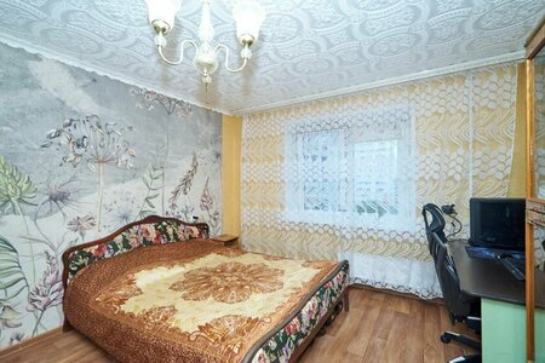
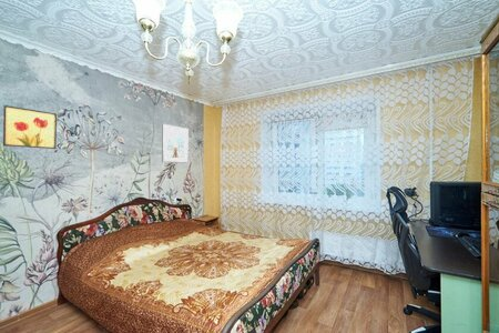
+ wall art (31, 128)
+ picture frame (175, 144)
